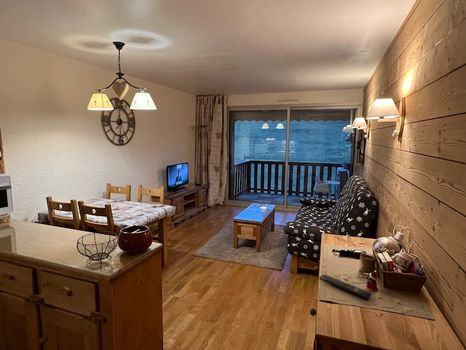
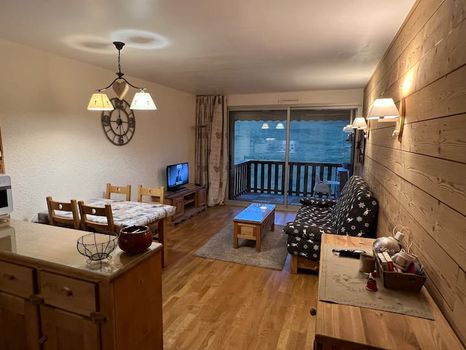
- remote control (343, 286)
